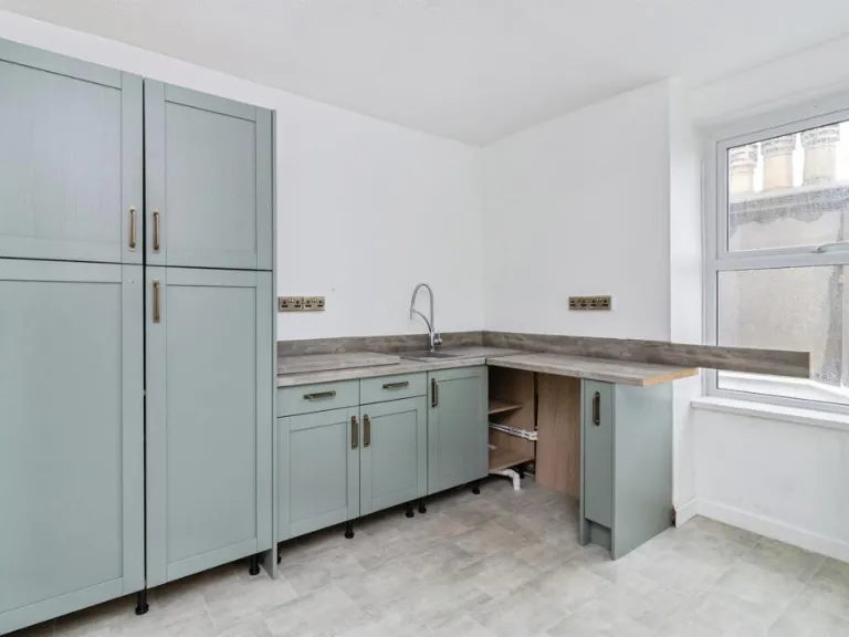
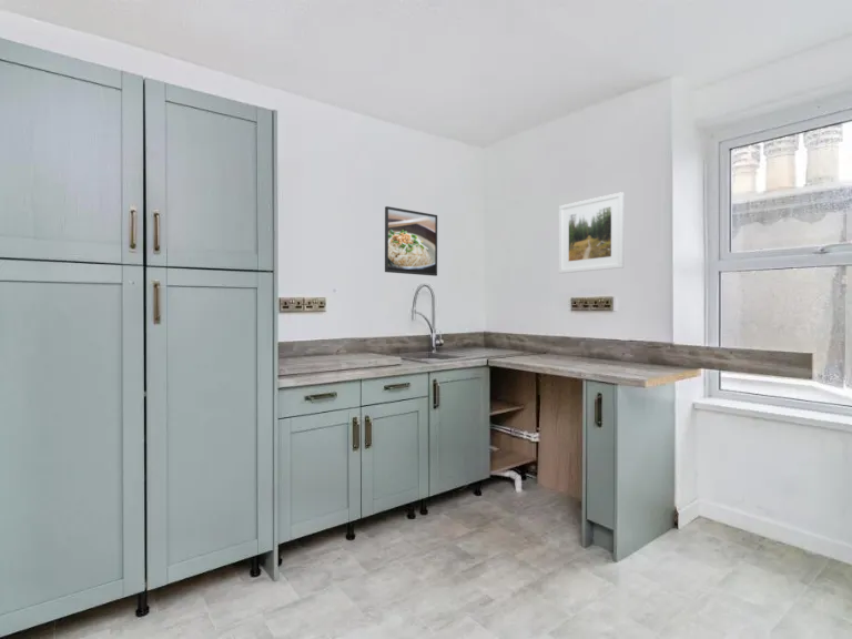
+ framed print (589, 234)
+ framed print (412, 242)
